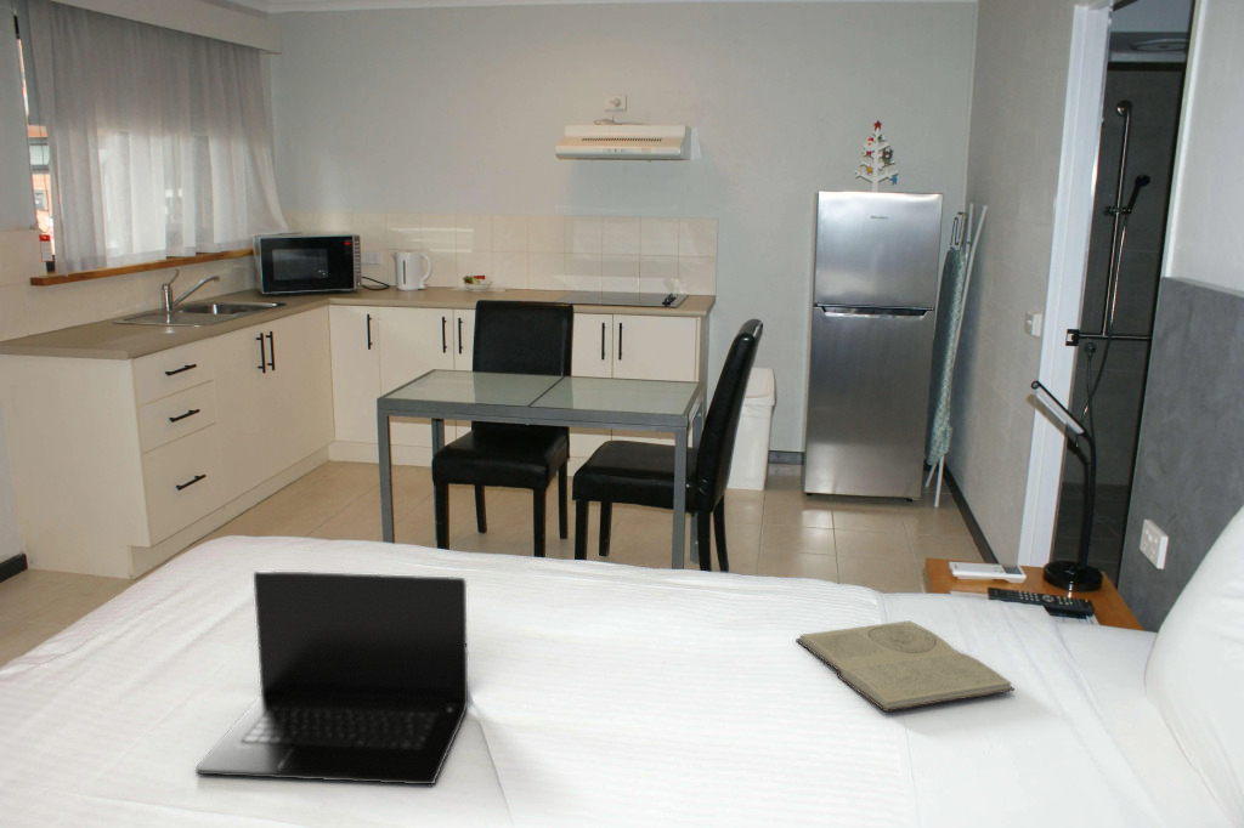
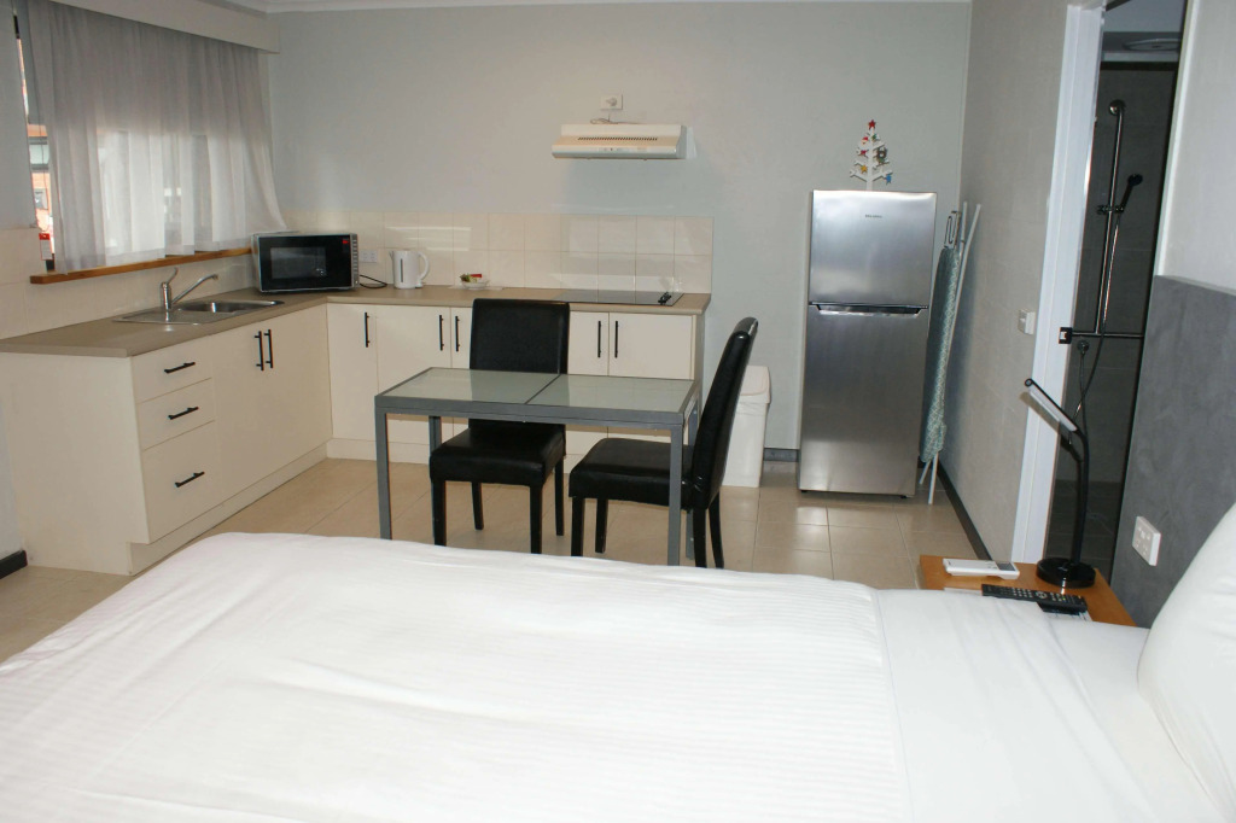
- book (898, 659)
- laptop (338, 671)
